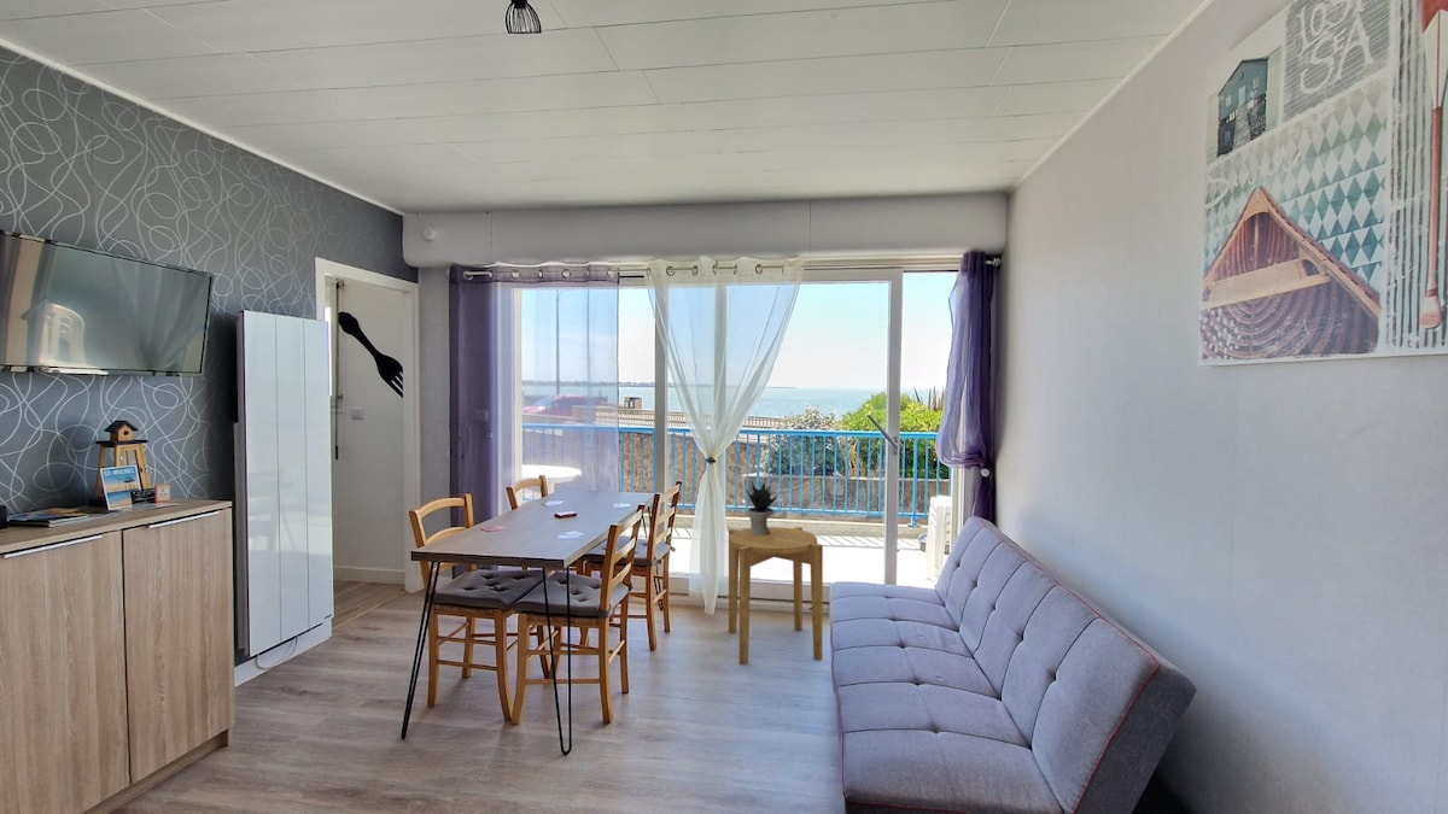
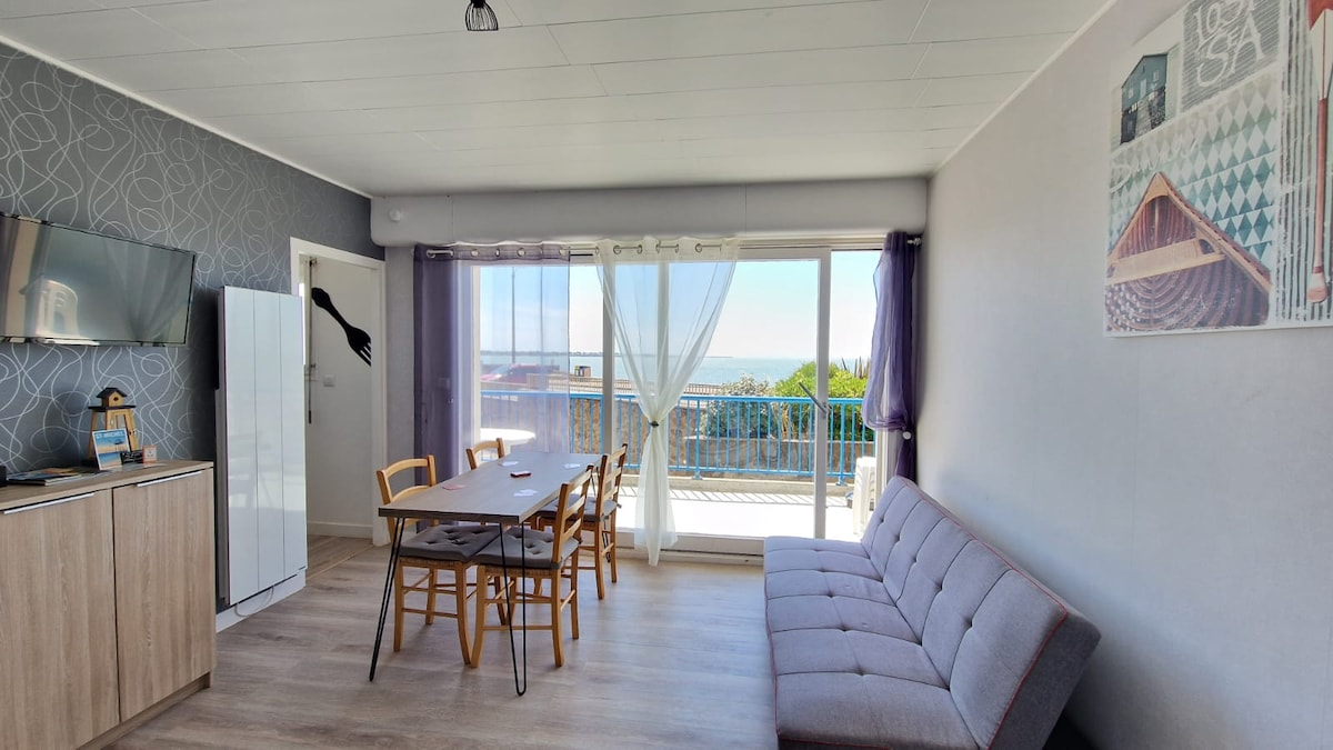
- potted plant (761, 505)
- side table (794, 591)
